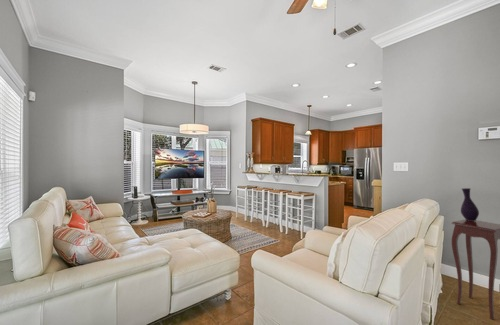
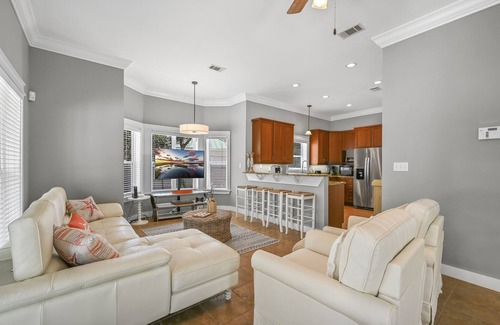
- vase (470, 204)
- side table (472, 265)
